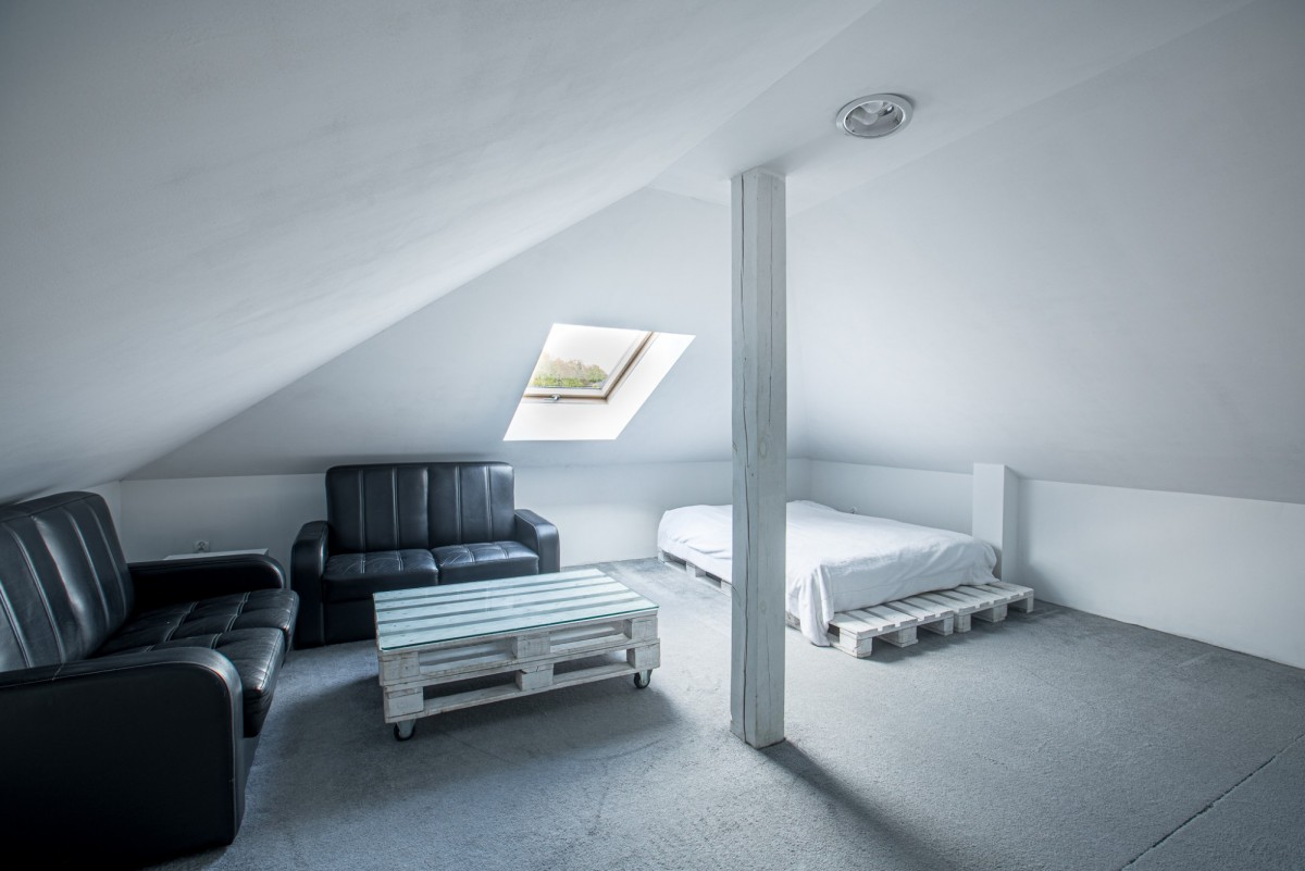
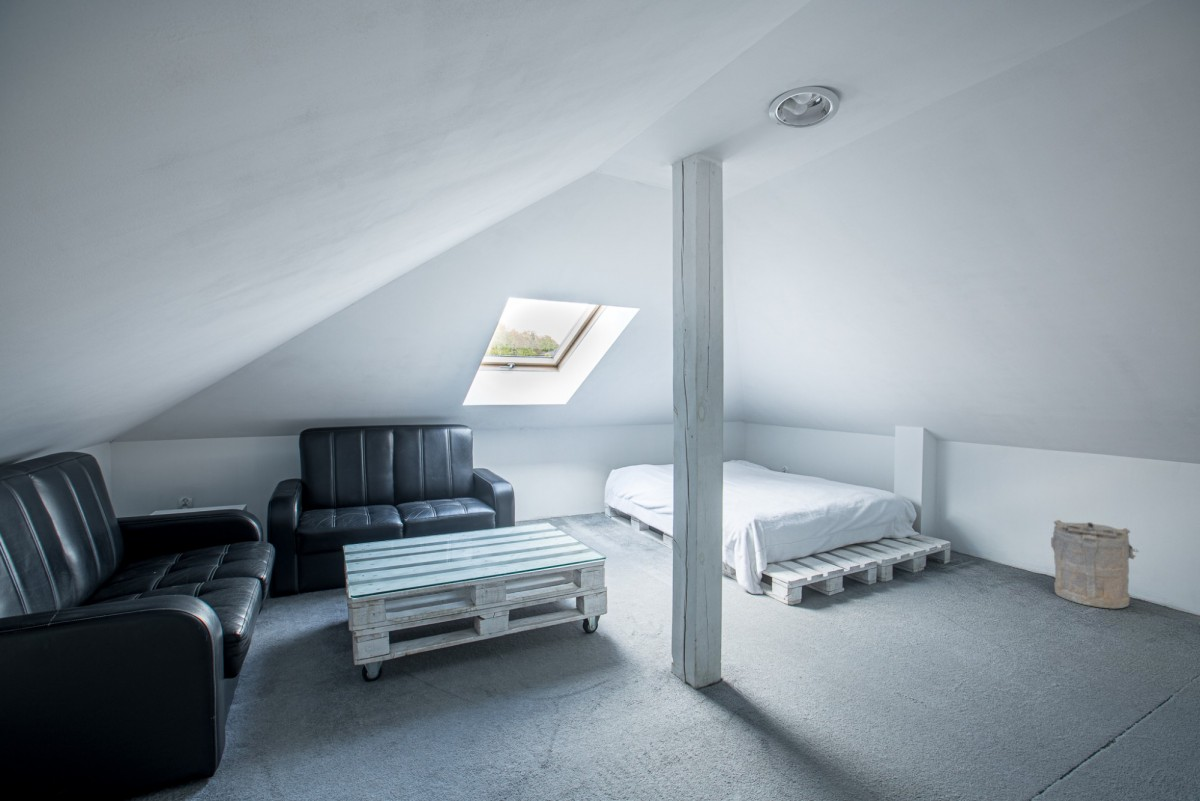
+ laundry hamper (1087, 559)
